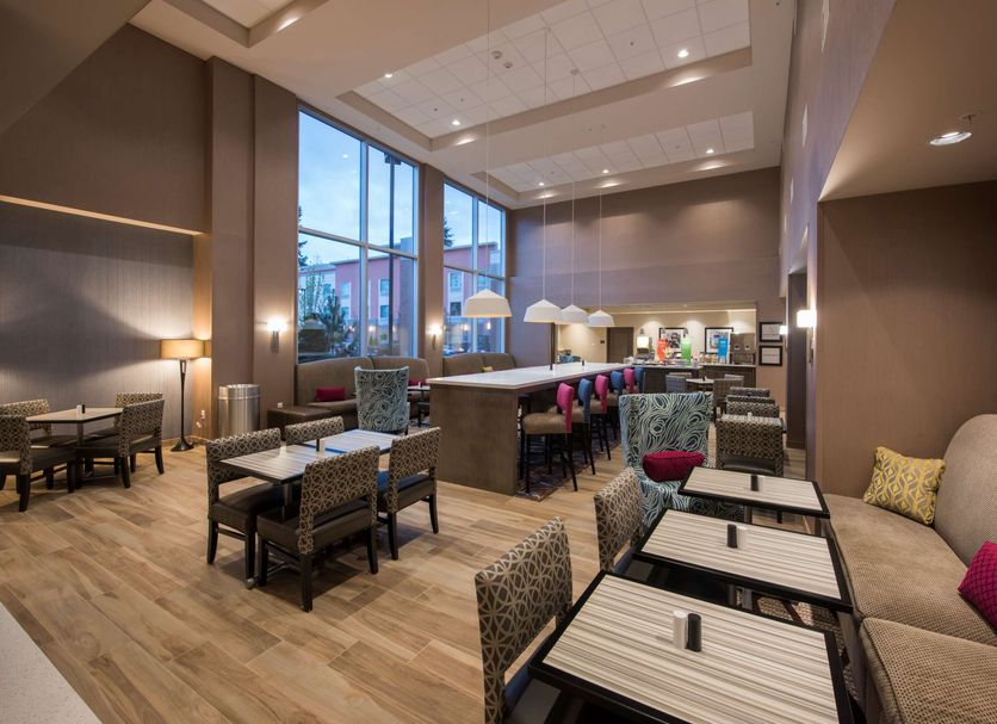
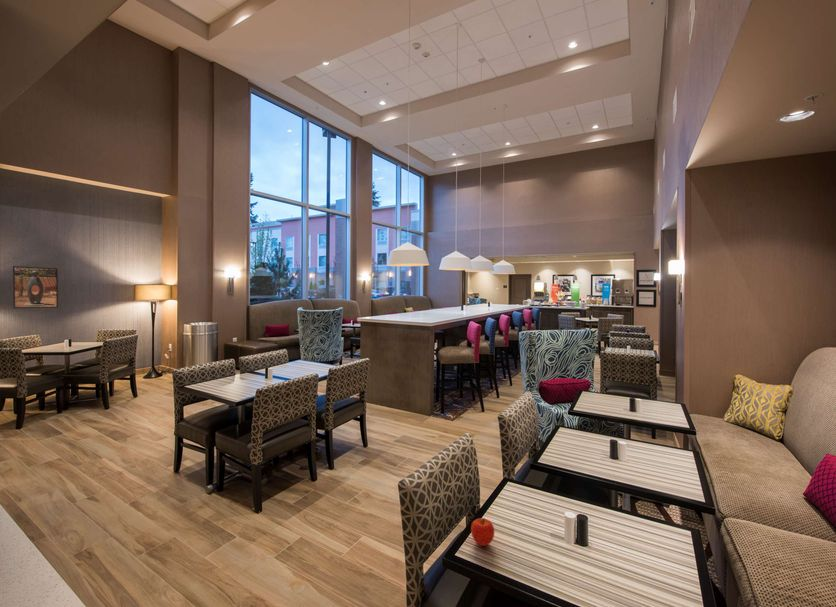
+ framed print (36, 287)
+ fruit (482, 531)
